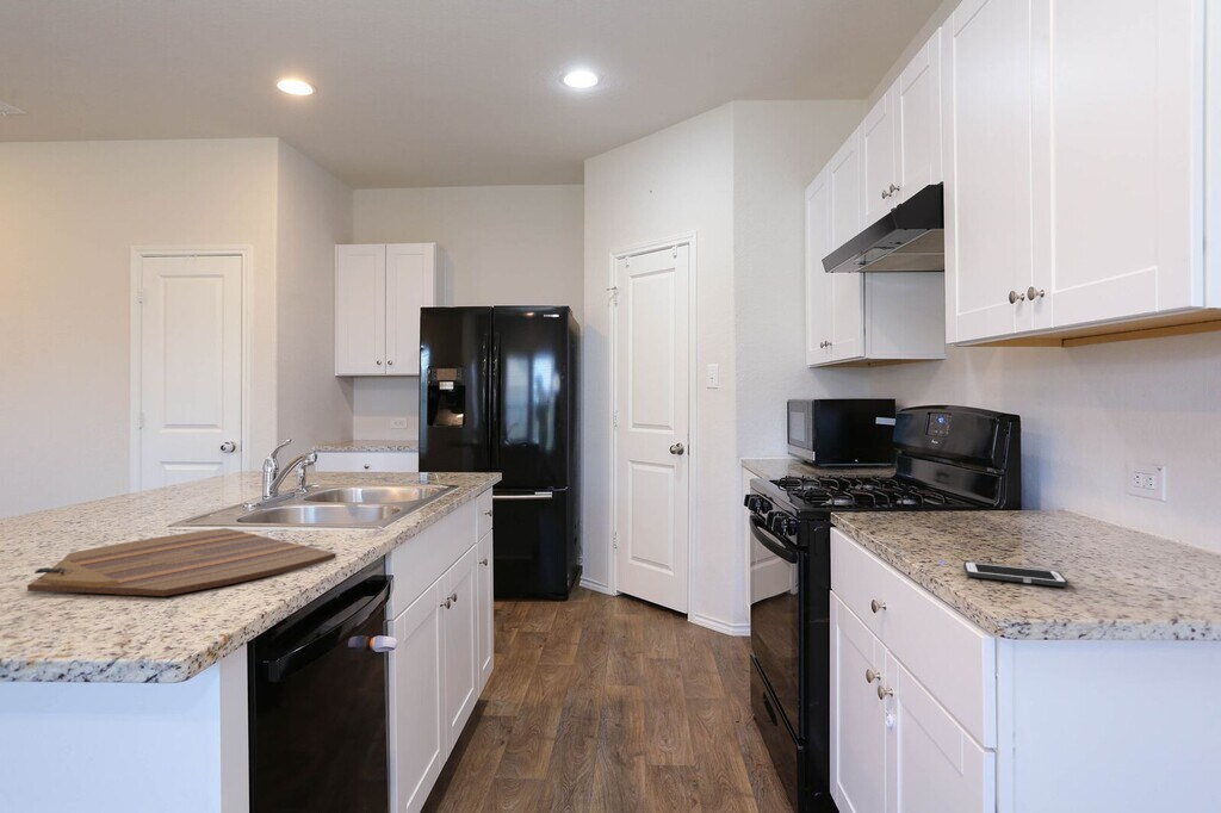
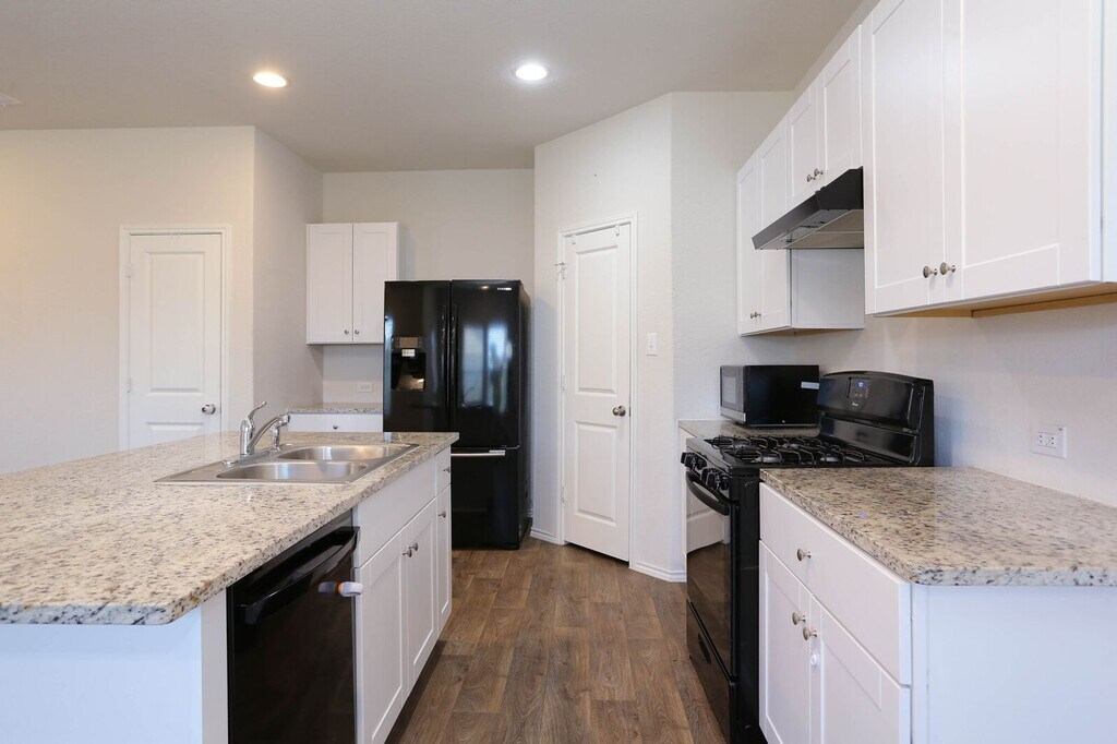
- cutting board (169, 557)
- cell phone (1012, 573)
